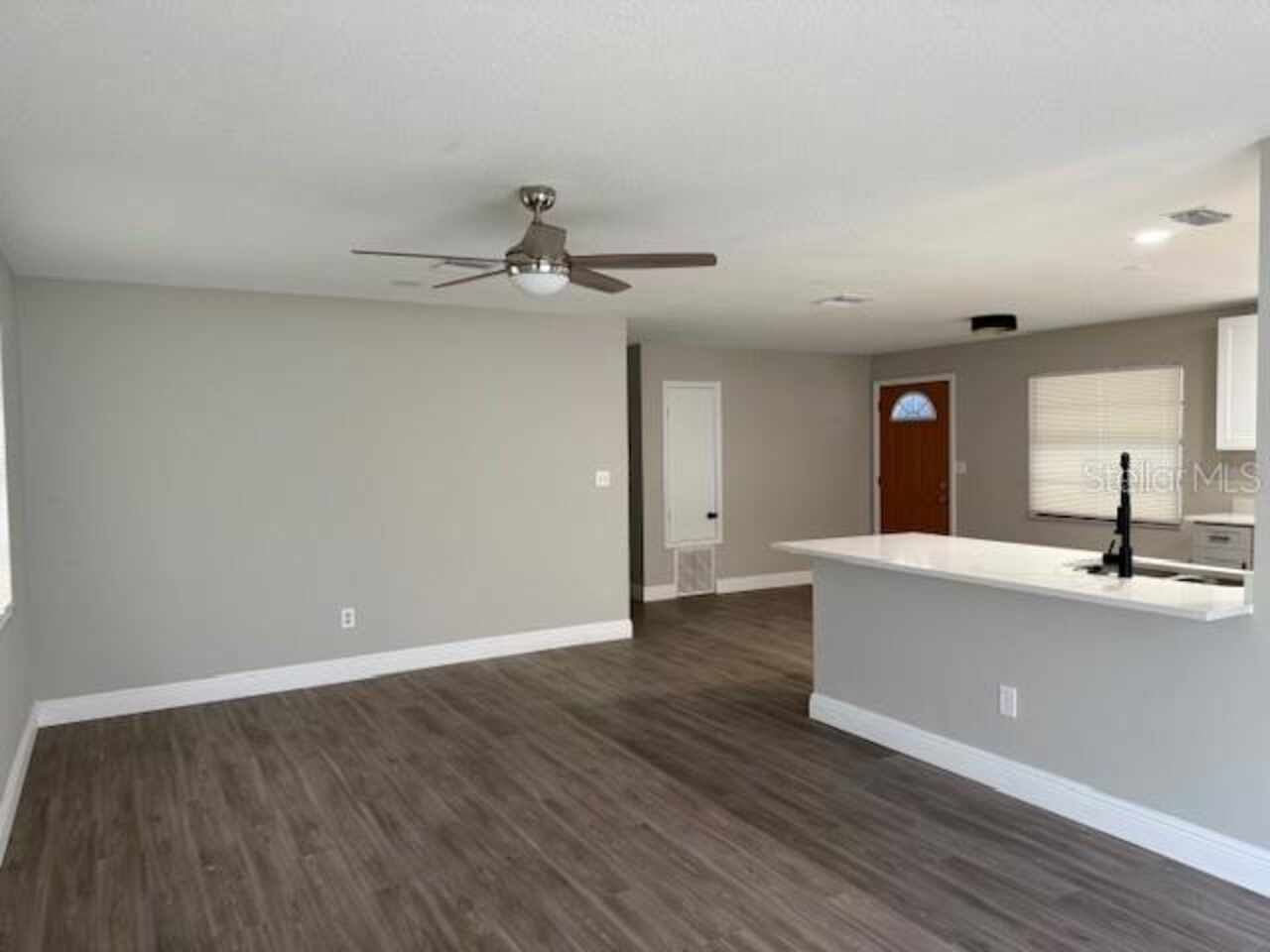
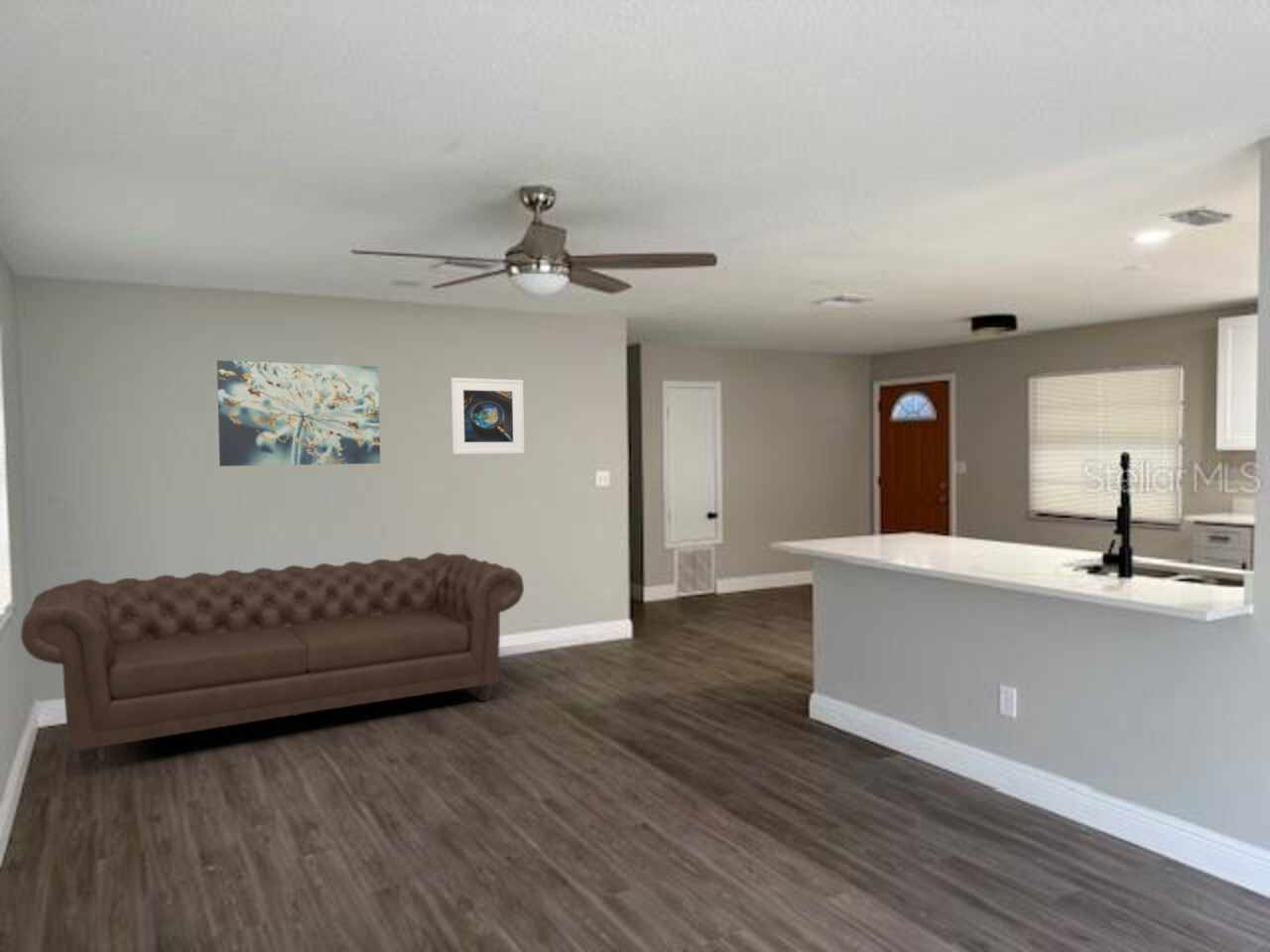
+ sofa (292, 641)
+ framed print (488, 416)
+ wall art (302, 414)
